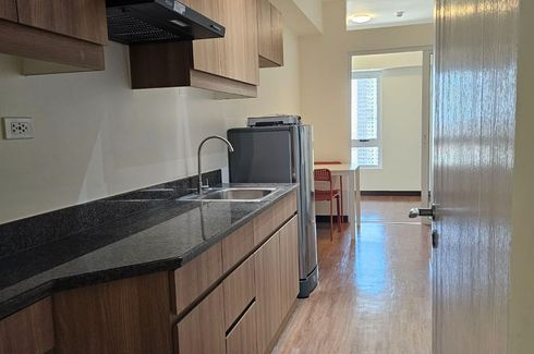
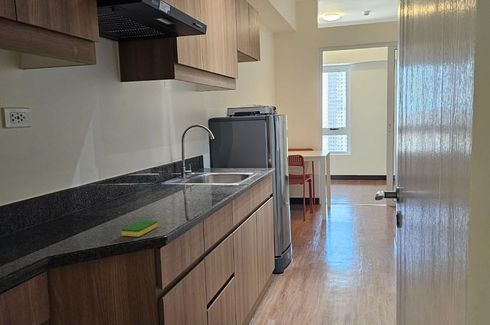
+ dish sponge (140, 228)
